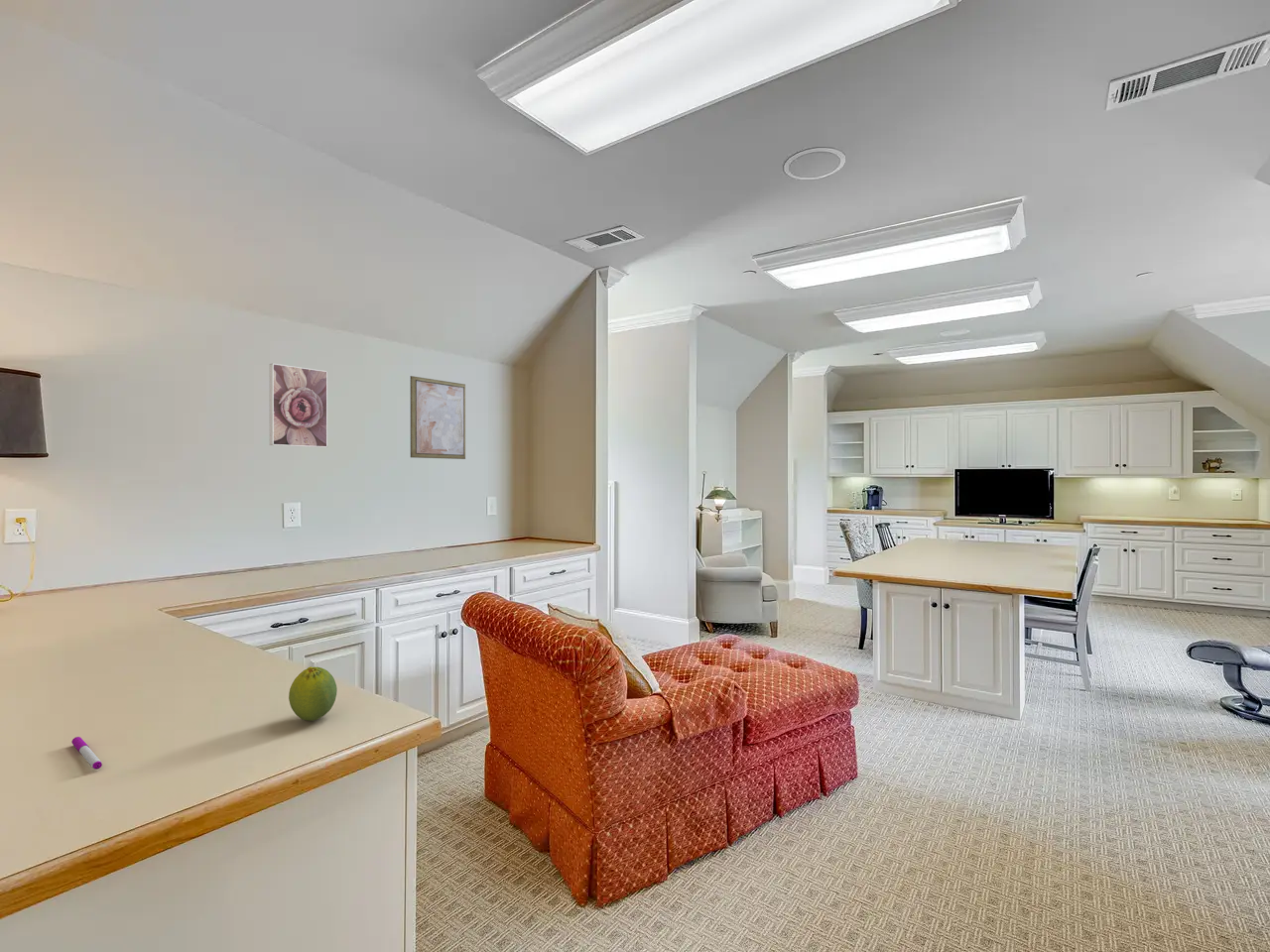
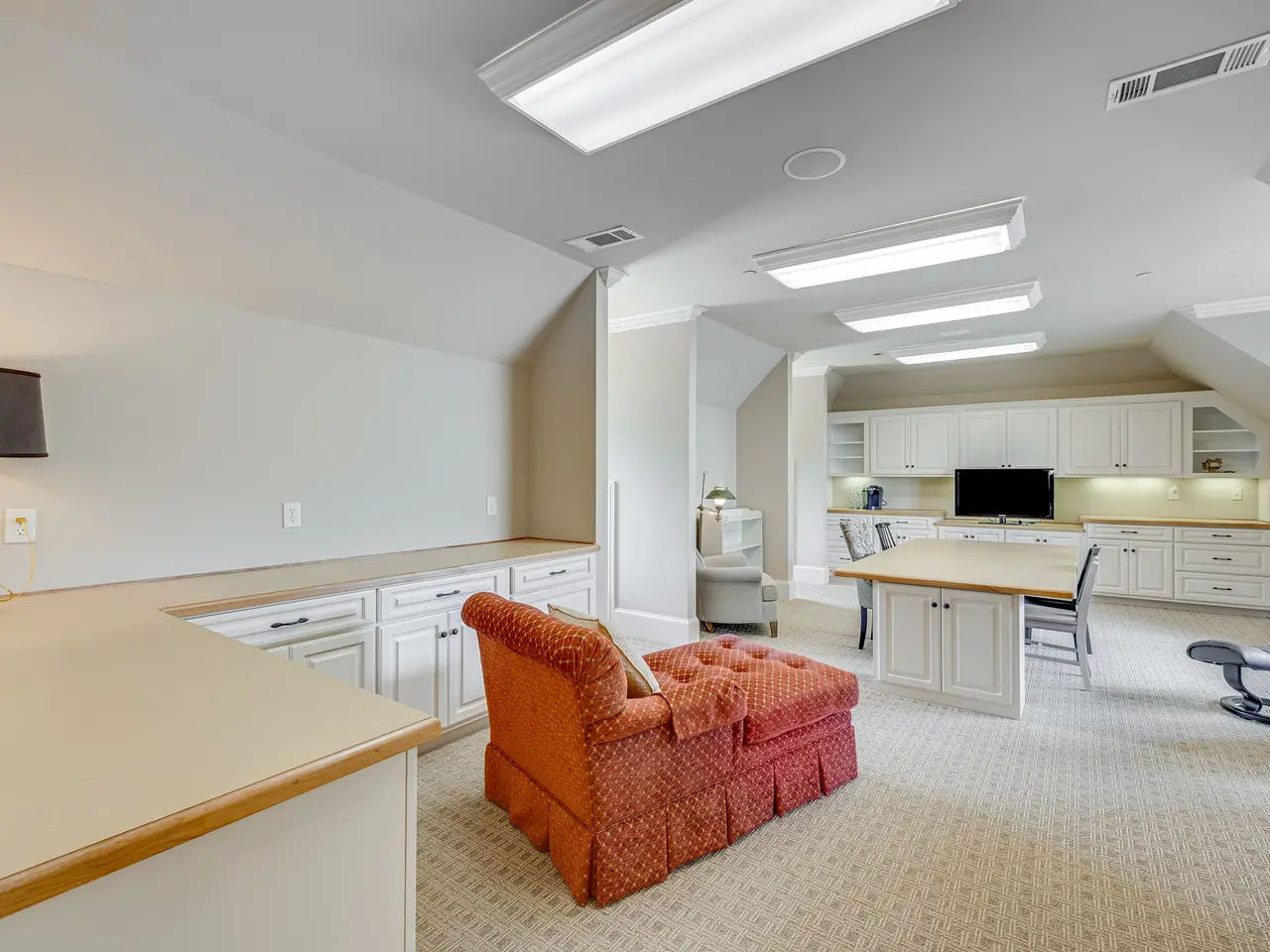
- fruit (313, 692)
- pen (86, 752)
- wall art (440, 418)
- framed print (299, 407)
